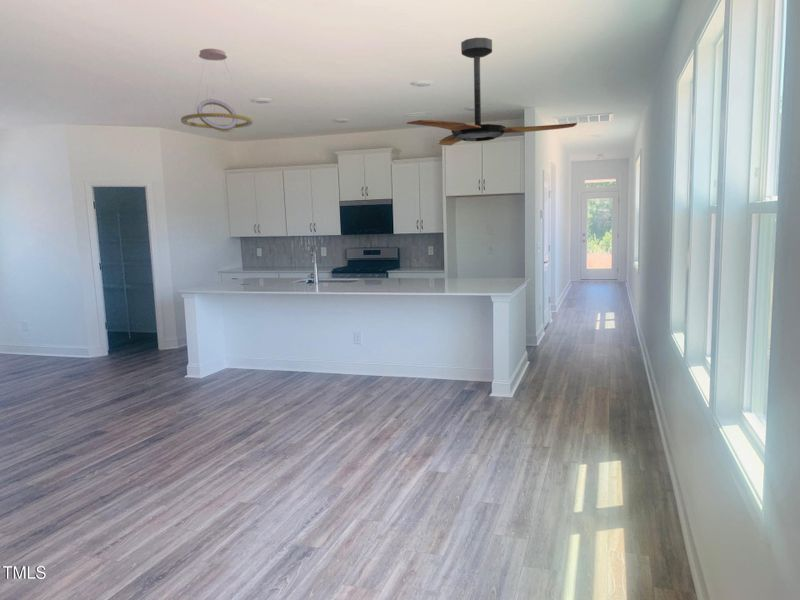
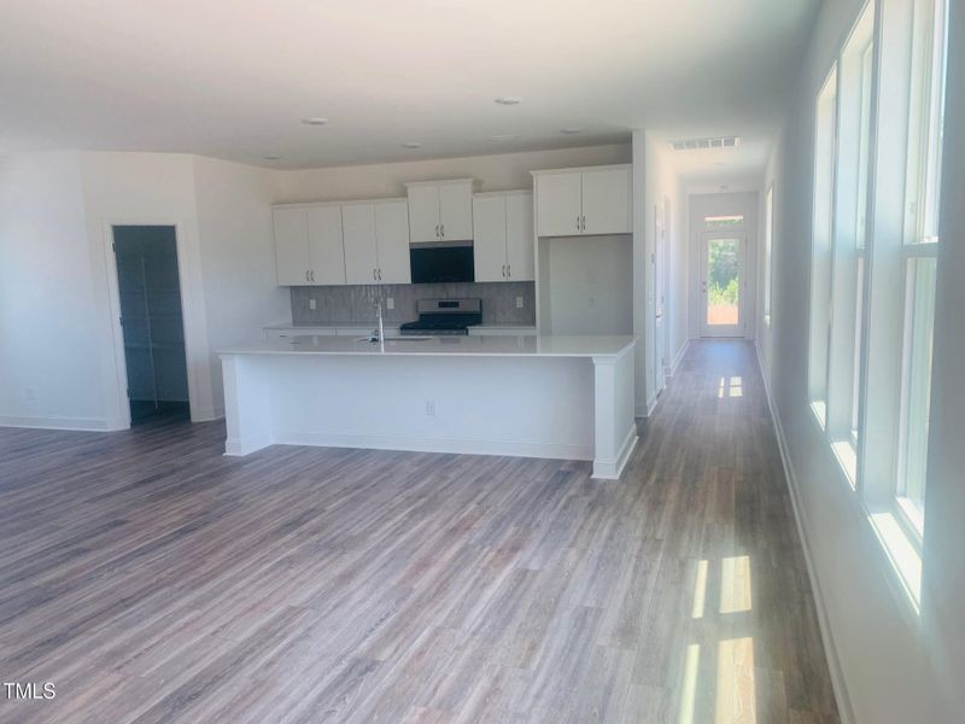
- ceiling fan (479, 91)
- chandelier (213, 91)
